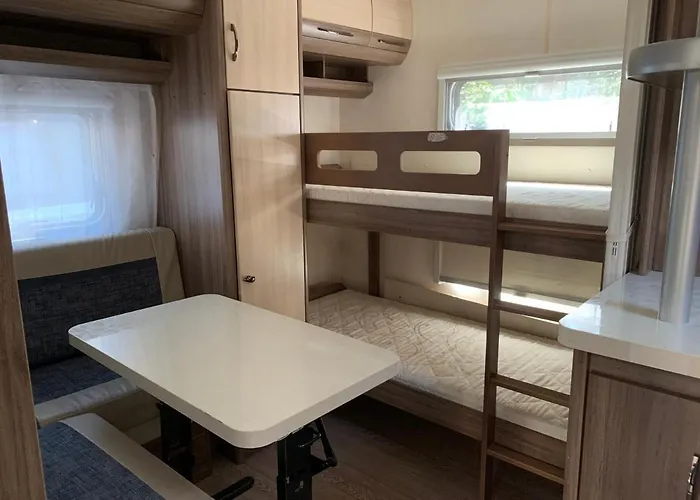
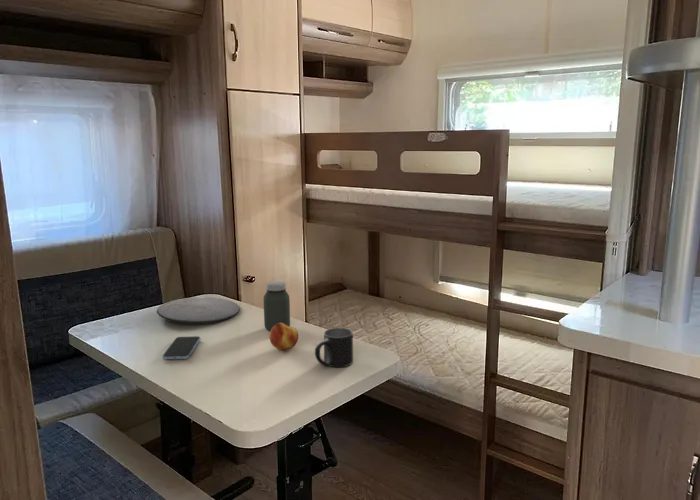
+ fruit (284, 336)
+ smartphone (182, 347)
+ mug (332, 349)
+ plate (199, 309)
+ jar (276, 306)
